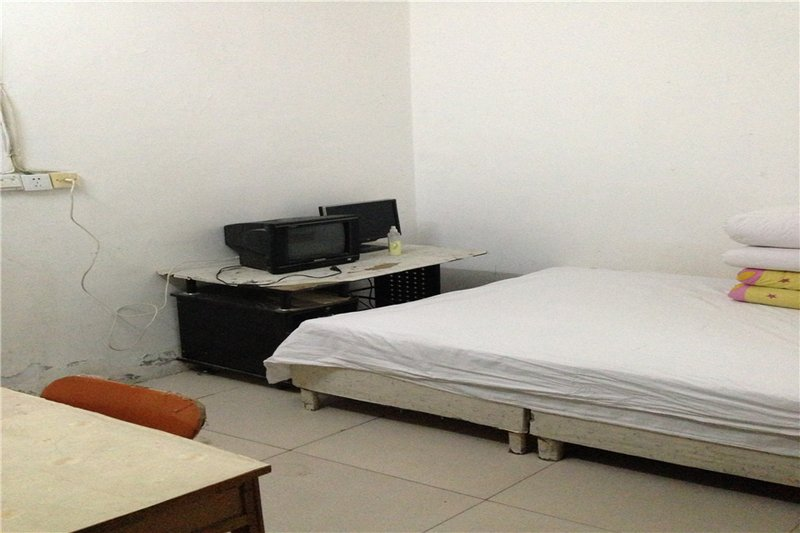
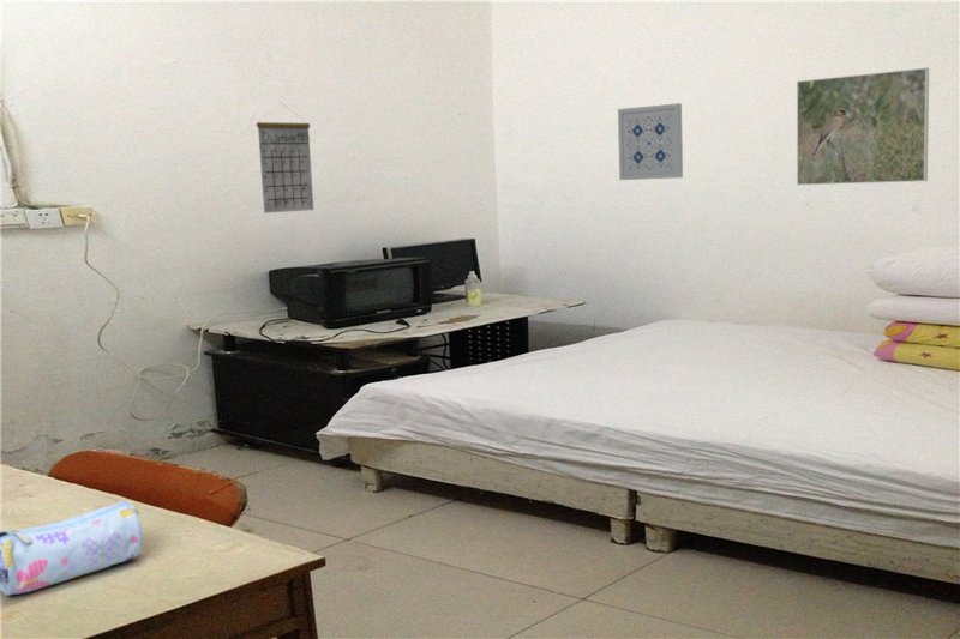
+ wall art (649, 143)
+ pencil case (66, 544)
+ calendar (286, 156)
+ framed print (859, 128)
